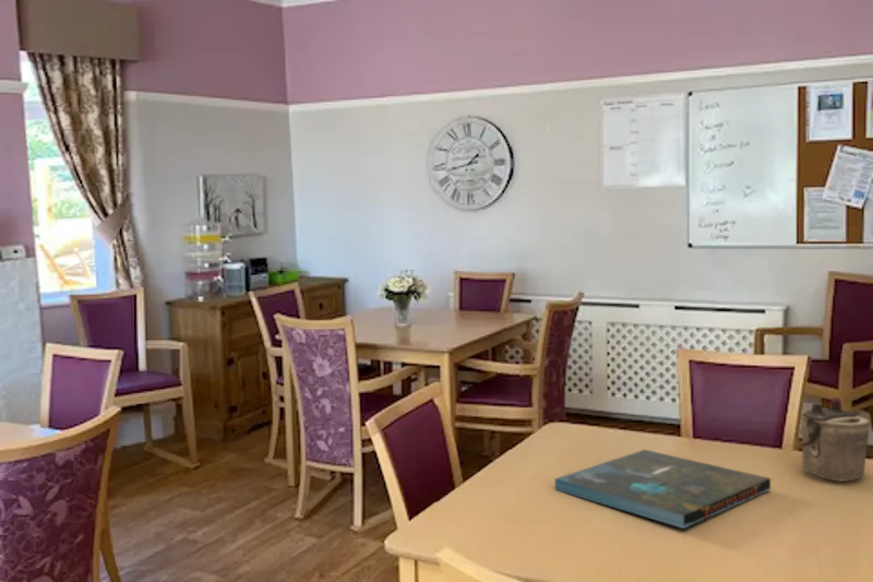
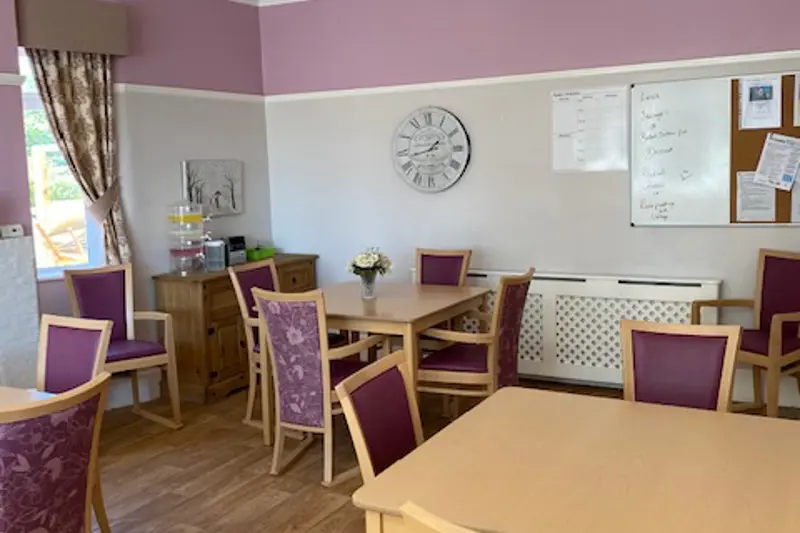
- board game (661, 479)
- teapot (834, 437)
